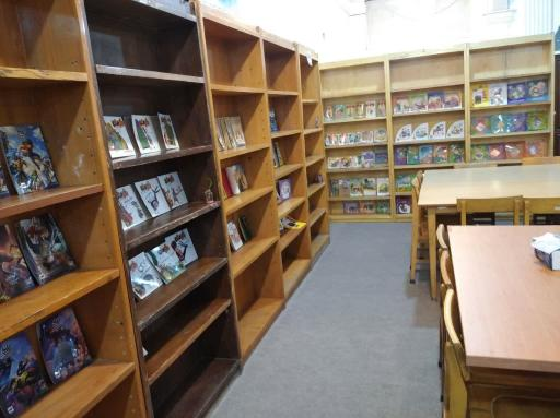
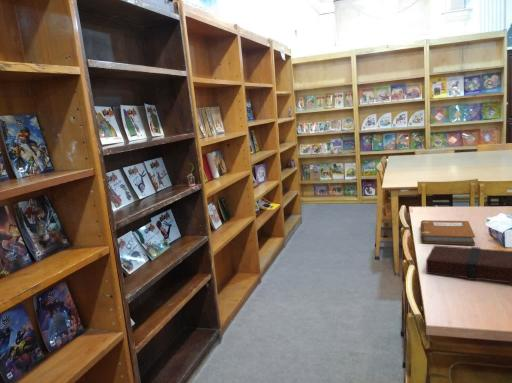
+ book (473, 262)
+ notebook (445, 230)
